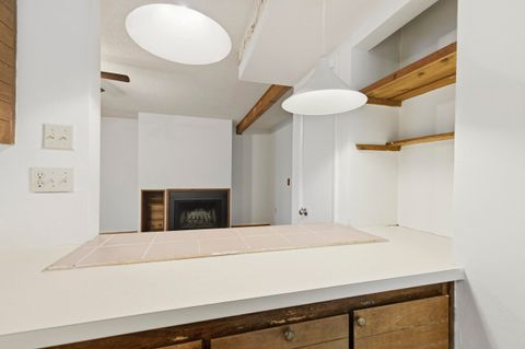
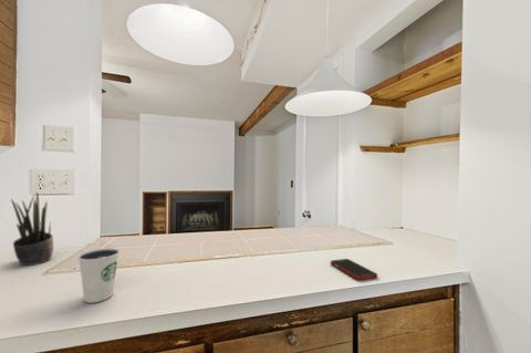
+ potted plant (31, 227)
+ cell phone (352, 268)
+ dixie cup (98, 274)
